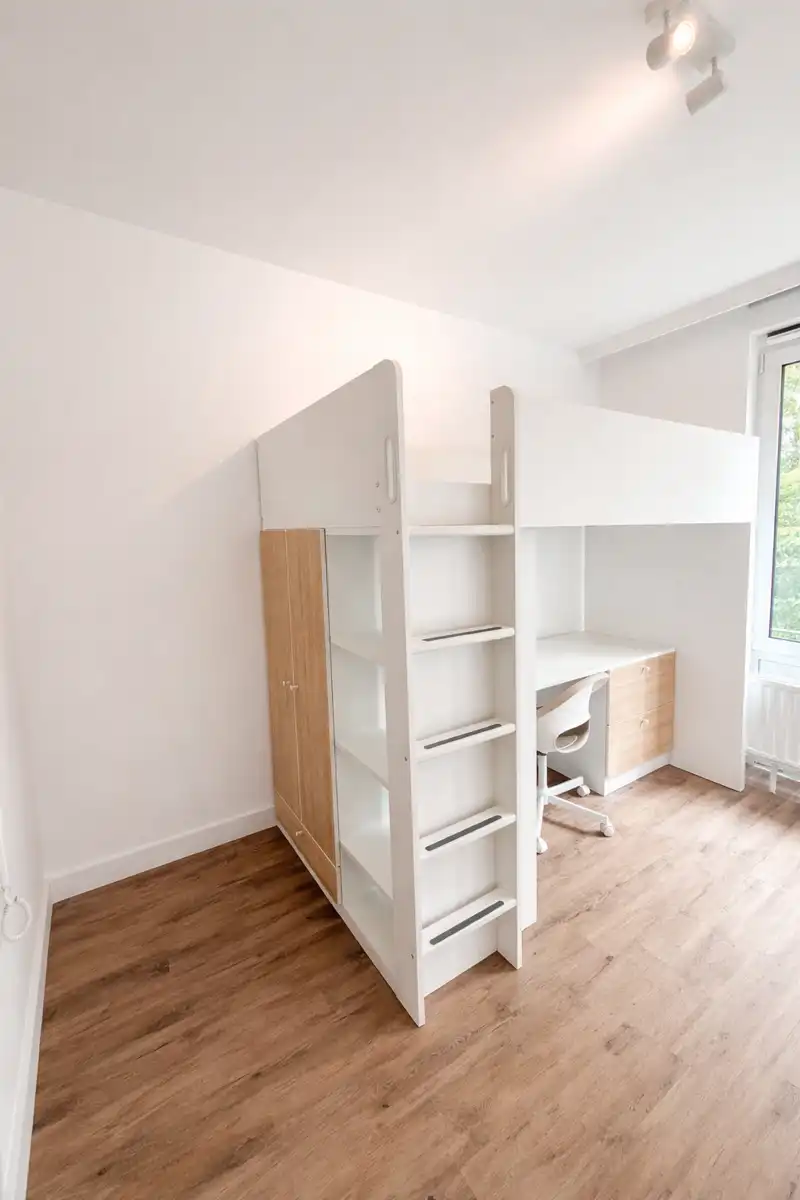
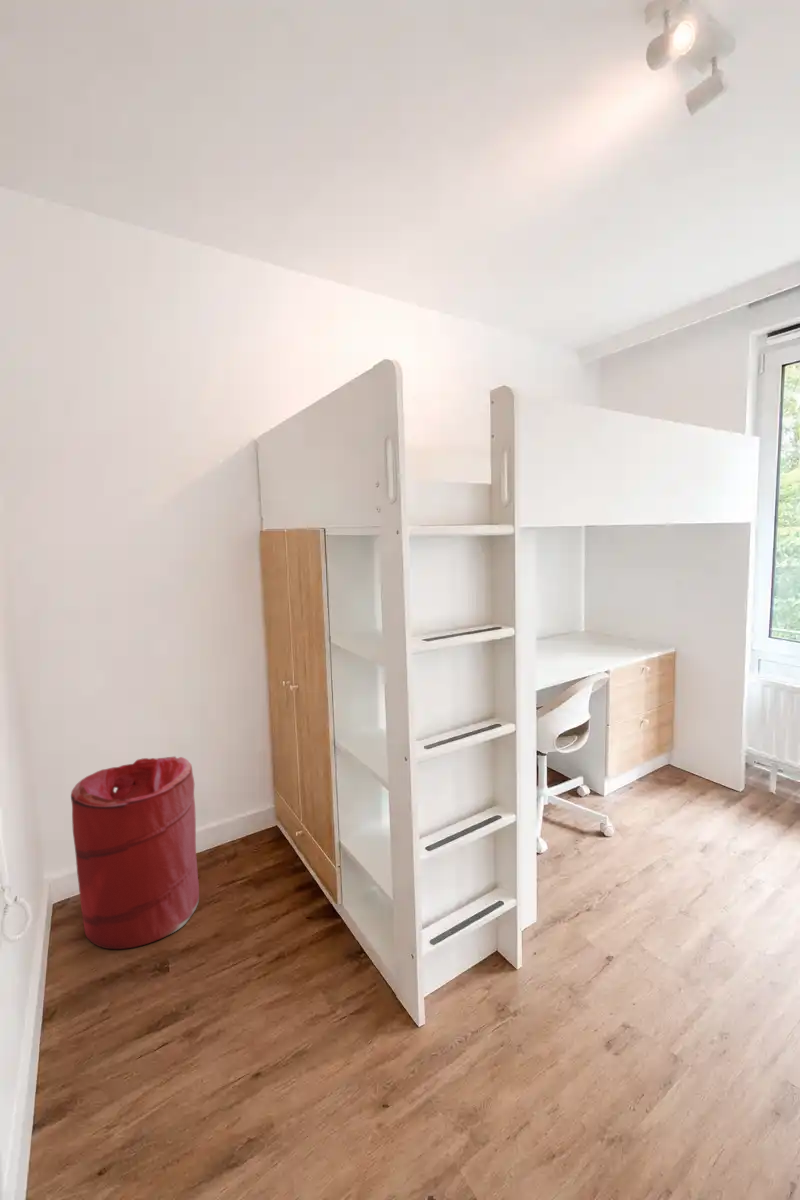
+ laundry hamper (139, 840)
